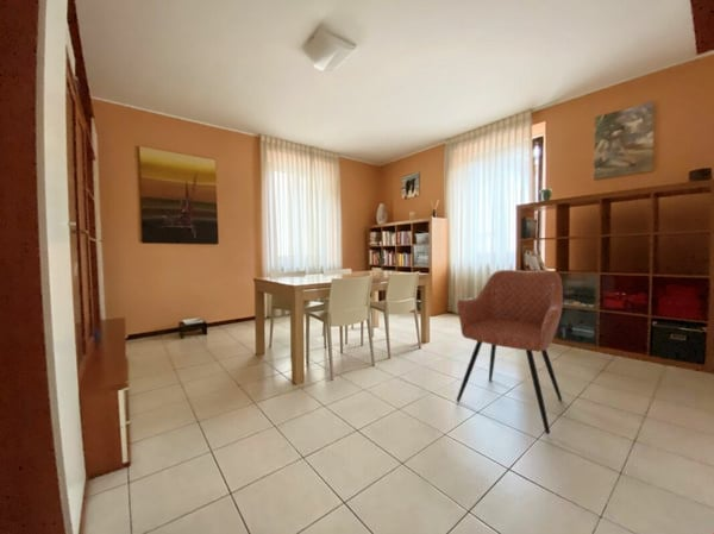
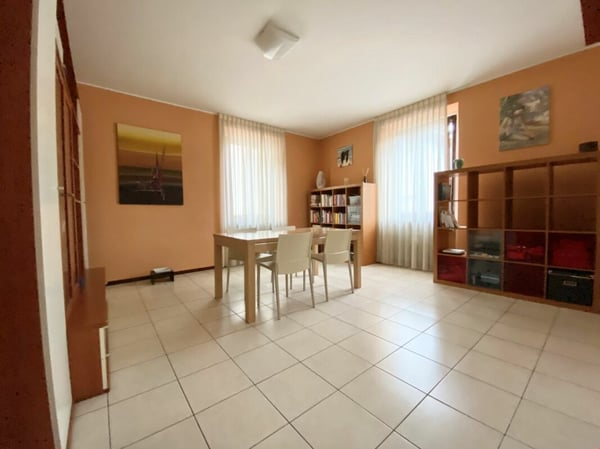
- armchair (512, 337)
